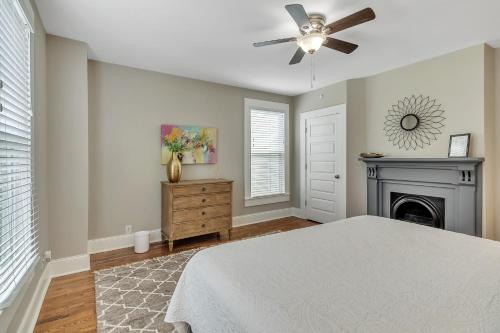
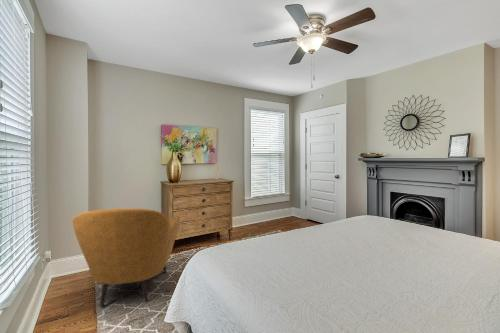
+ armchair (129, 247)
